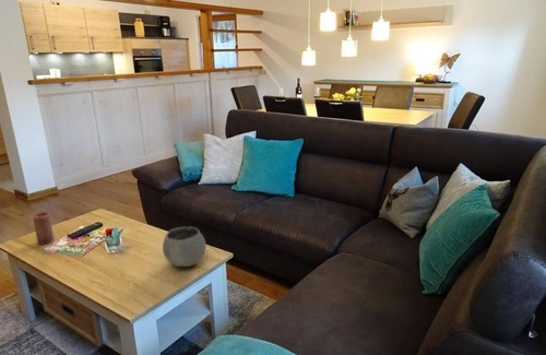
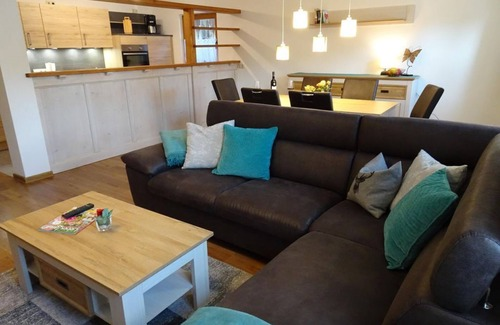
- candle (43, 227)
- bowl (185, 247)
